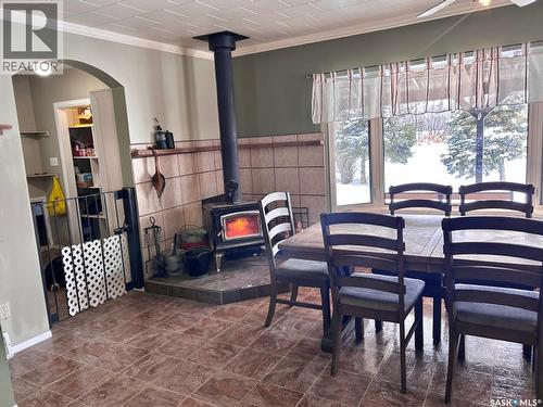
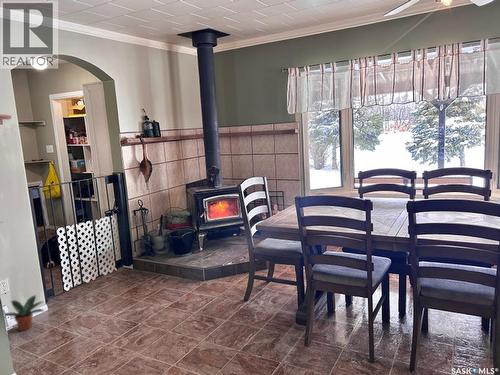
+ potted plant (23, 312)
